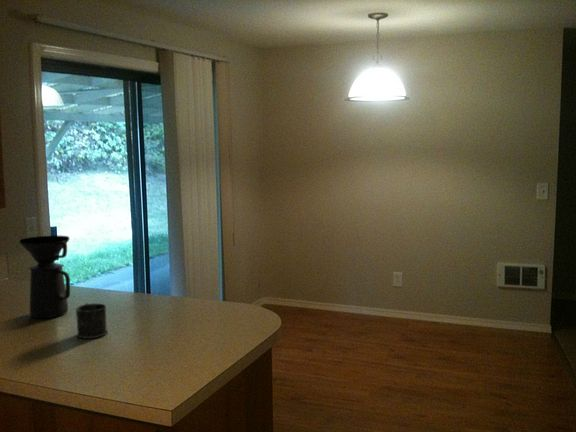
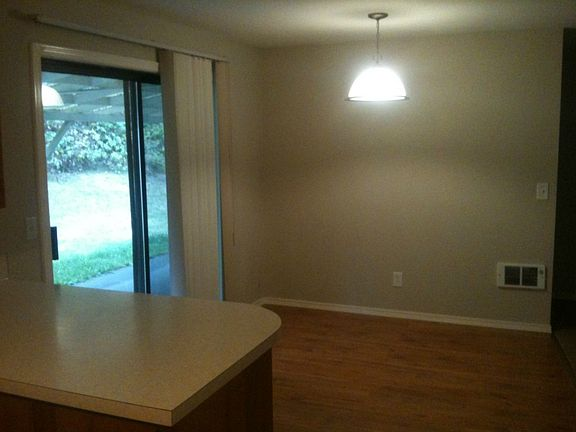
- coffee maker (47, 276)
- mug (90, 319)
